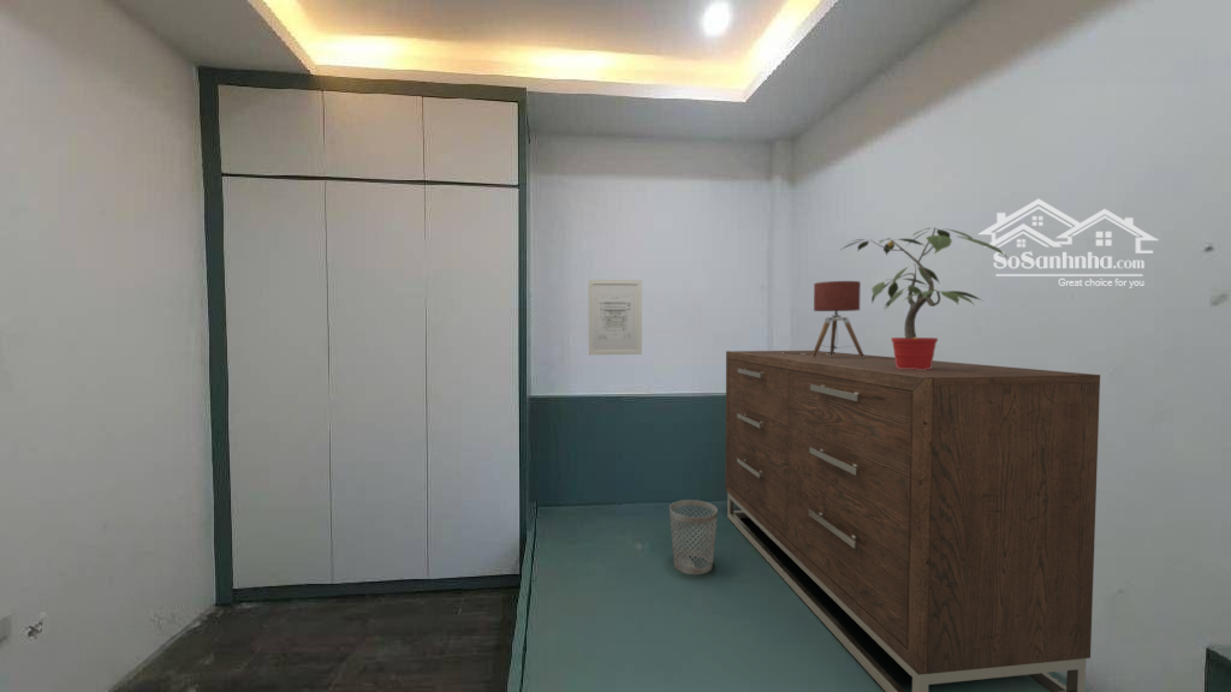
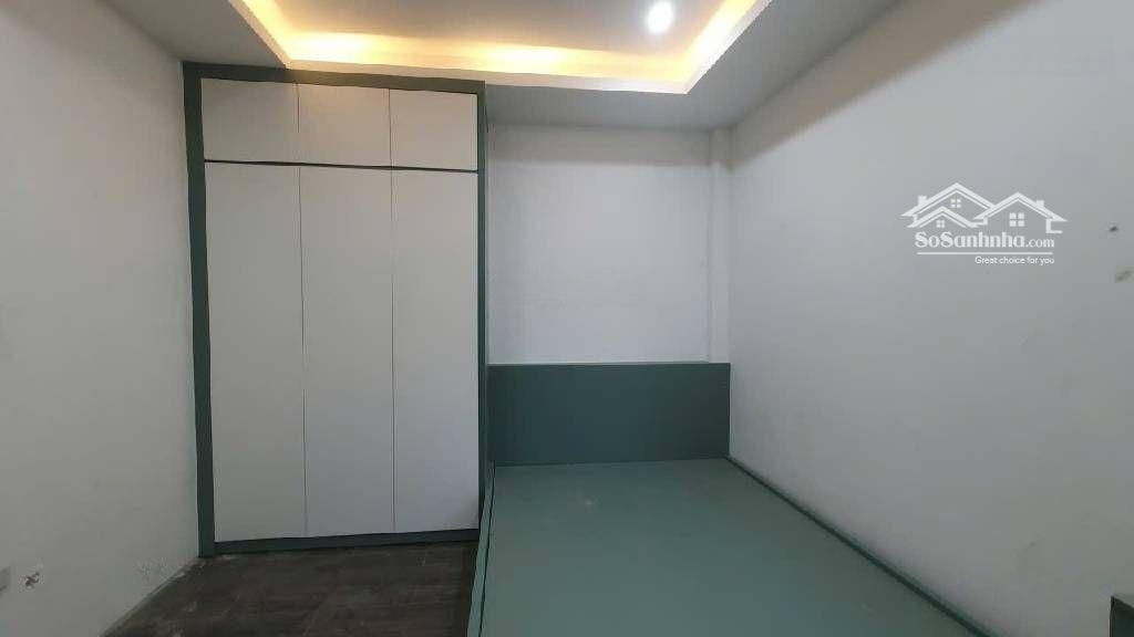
- dresser (843, 471)
- table lamp (823, 323)
- wall art (614, 317)
- wastebasket (694, 537)
- potted plant (912, 299)
